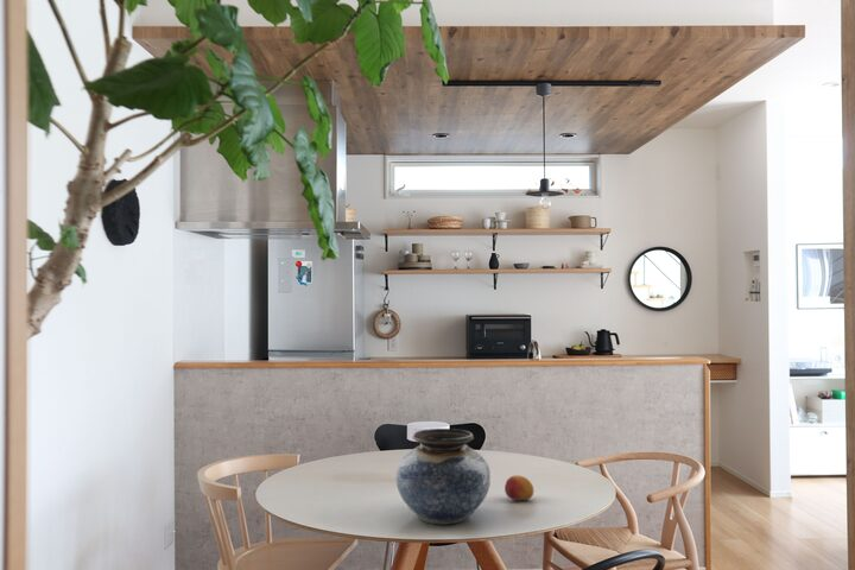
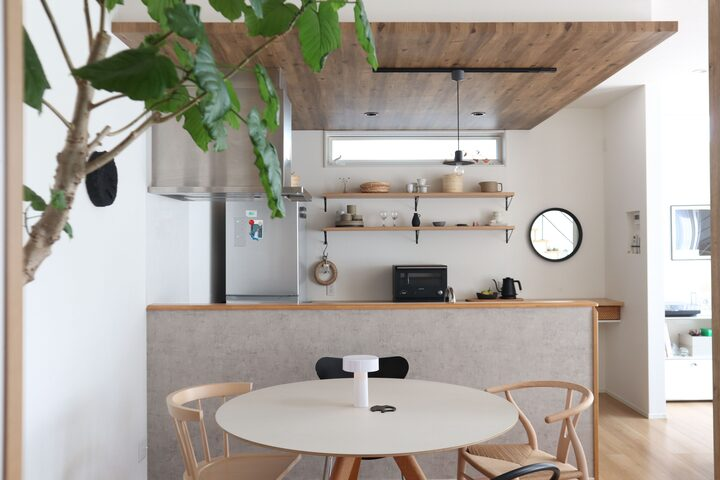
- fruit (519, 487)
- vase (443, 475)
